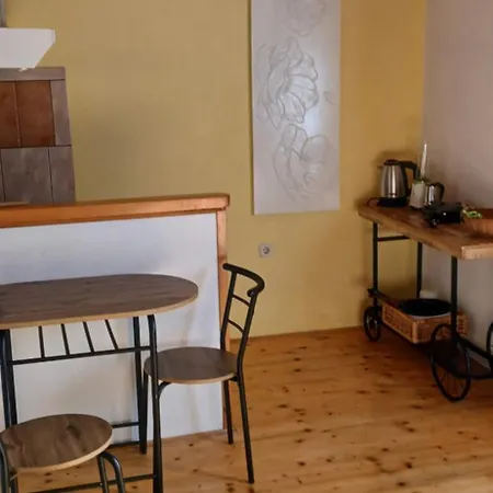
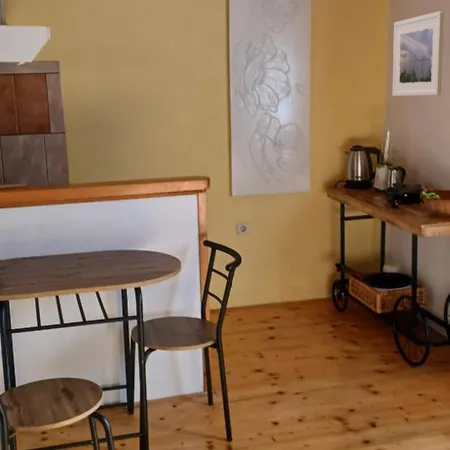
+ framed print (416, 56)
